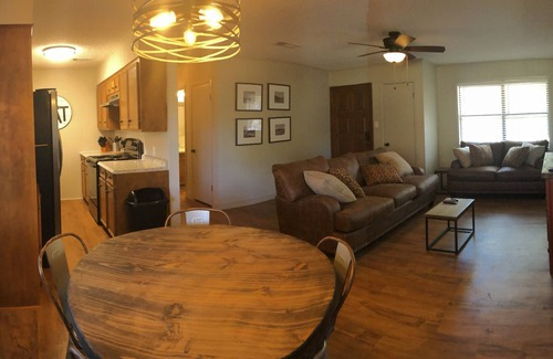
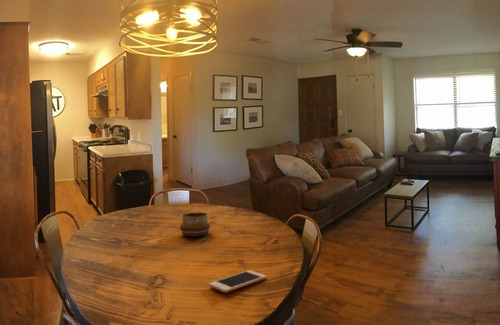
+ cell phone (238, 280)
+ decorative bowl (195, 224)
